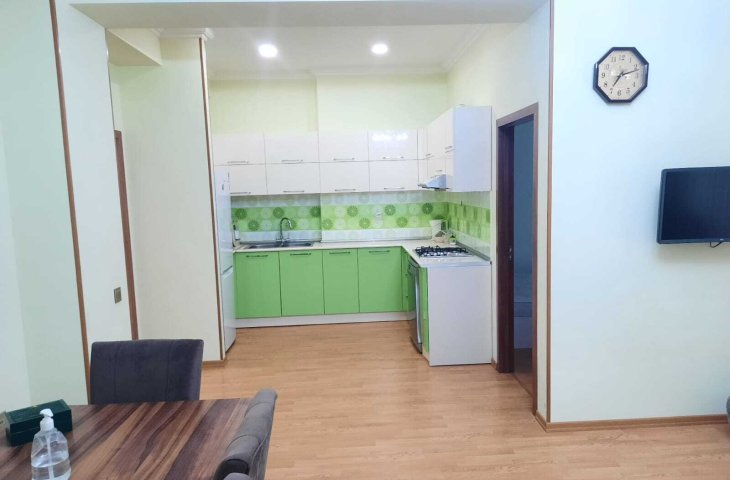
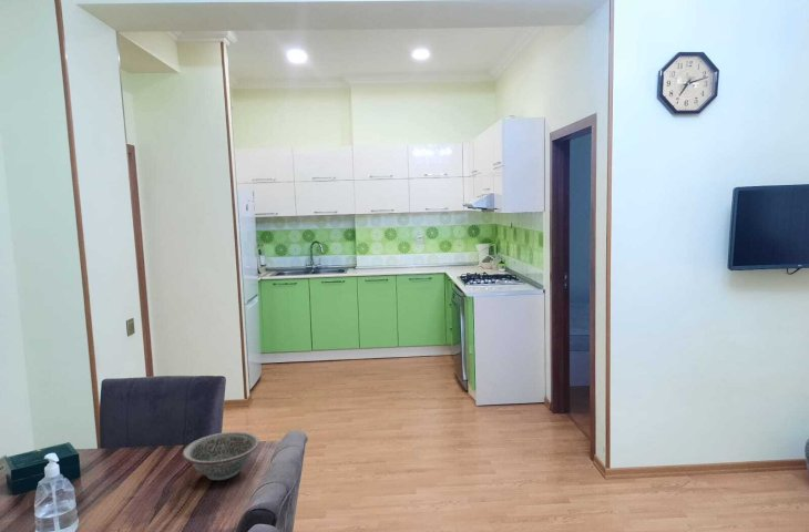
+ decorative bowl (222, 459)
